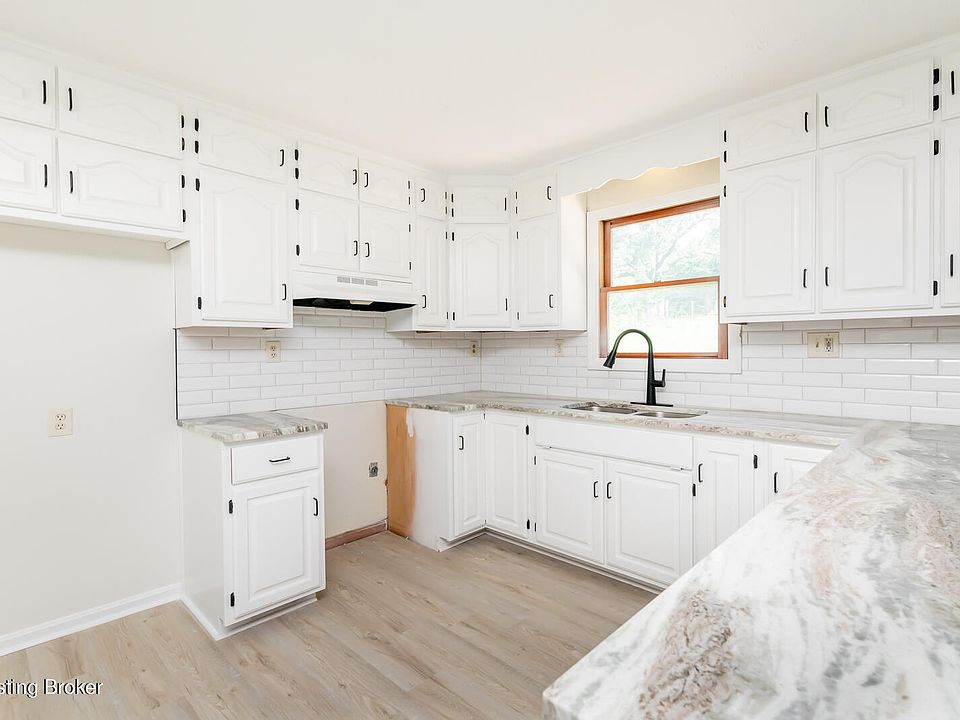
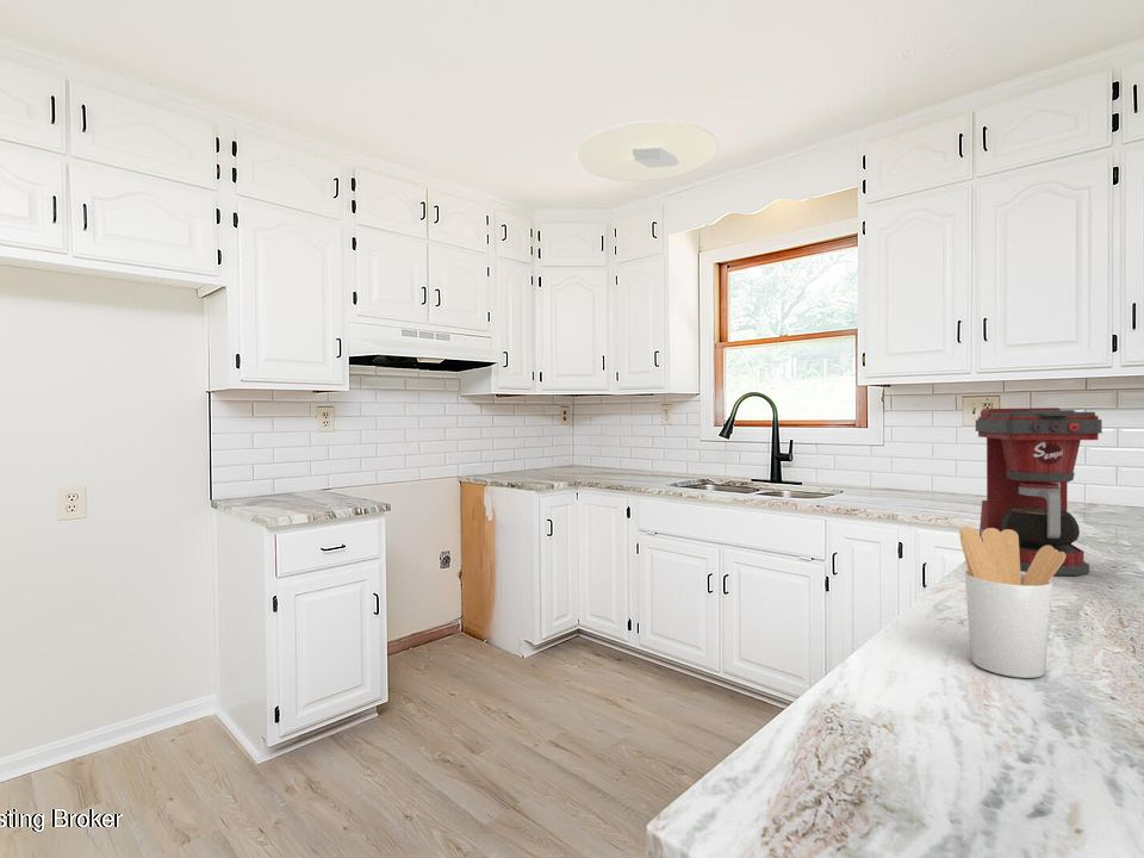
+ ceiling light (646, 147)
+ coffee maker (1033, 485)
+ utensil holder (1000, 593)
